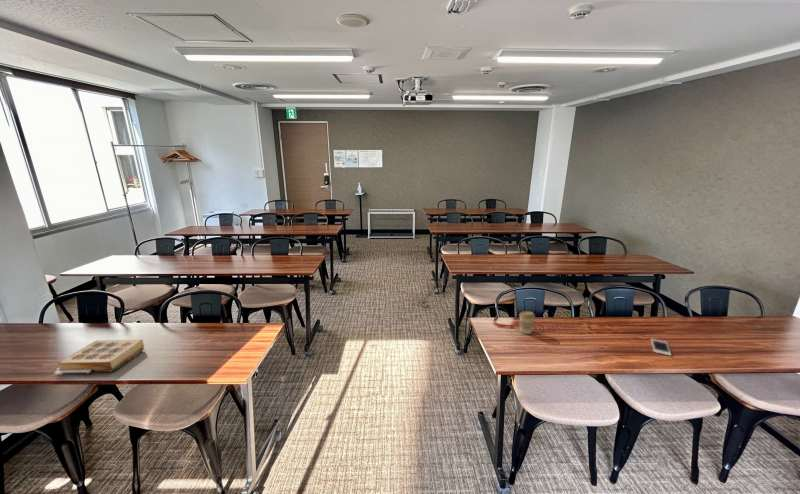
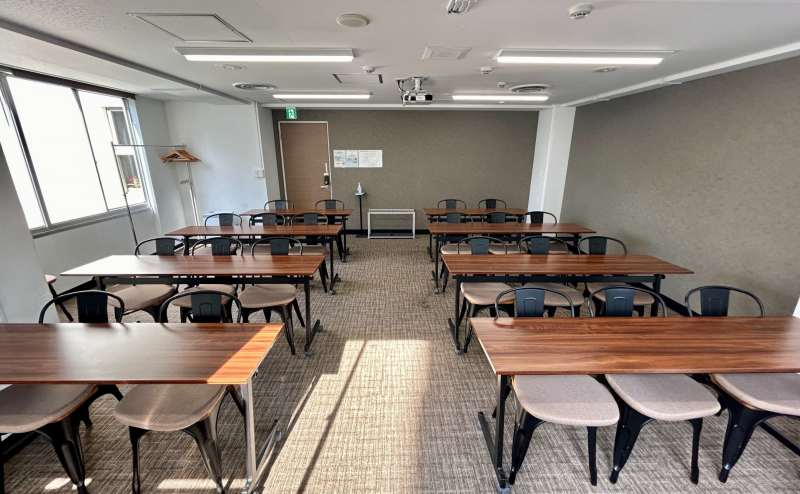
- book (99, 357)
- coffee cup (526, 322)
- cell phone (660, 346)
